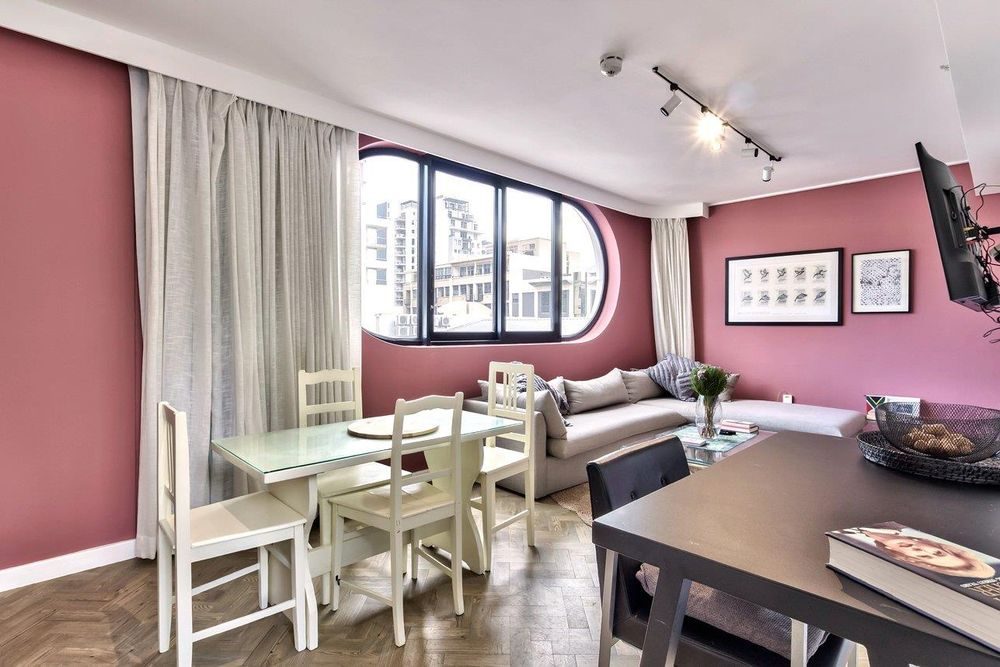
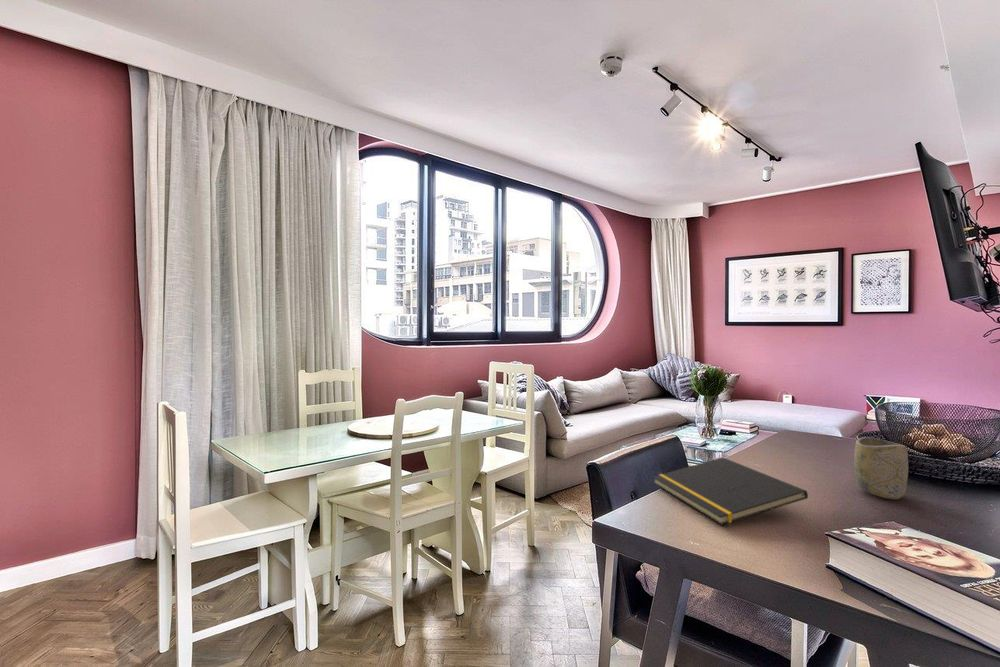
+ notepad (722, 486)
+ cup (880, 467)
